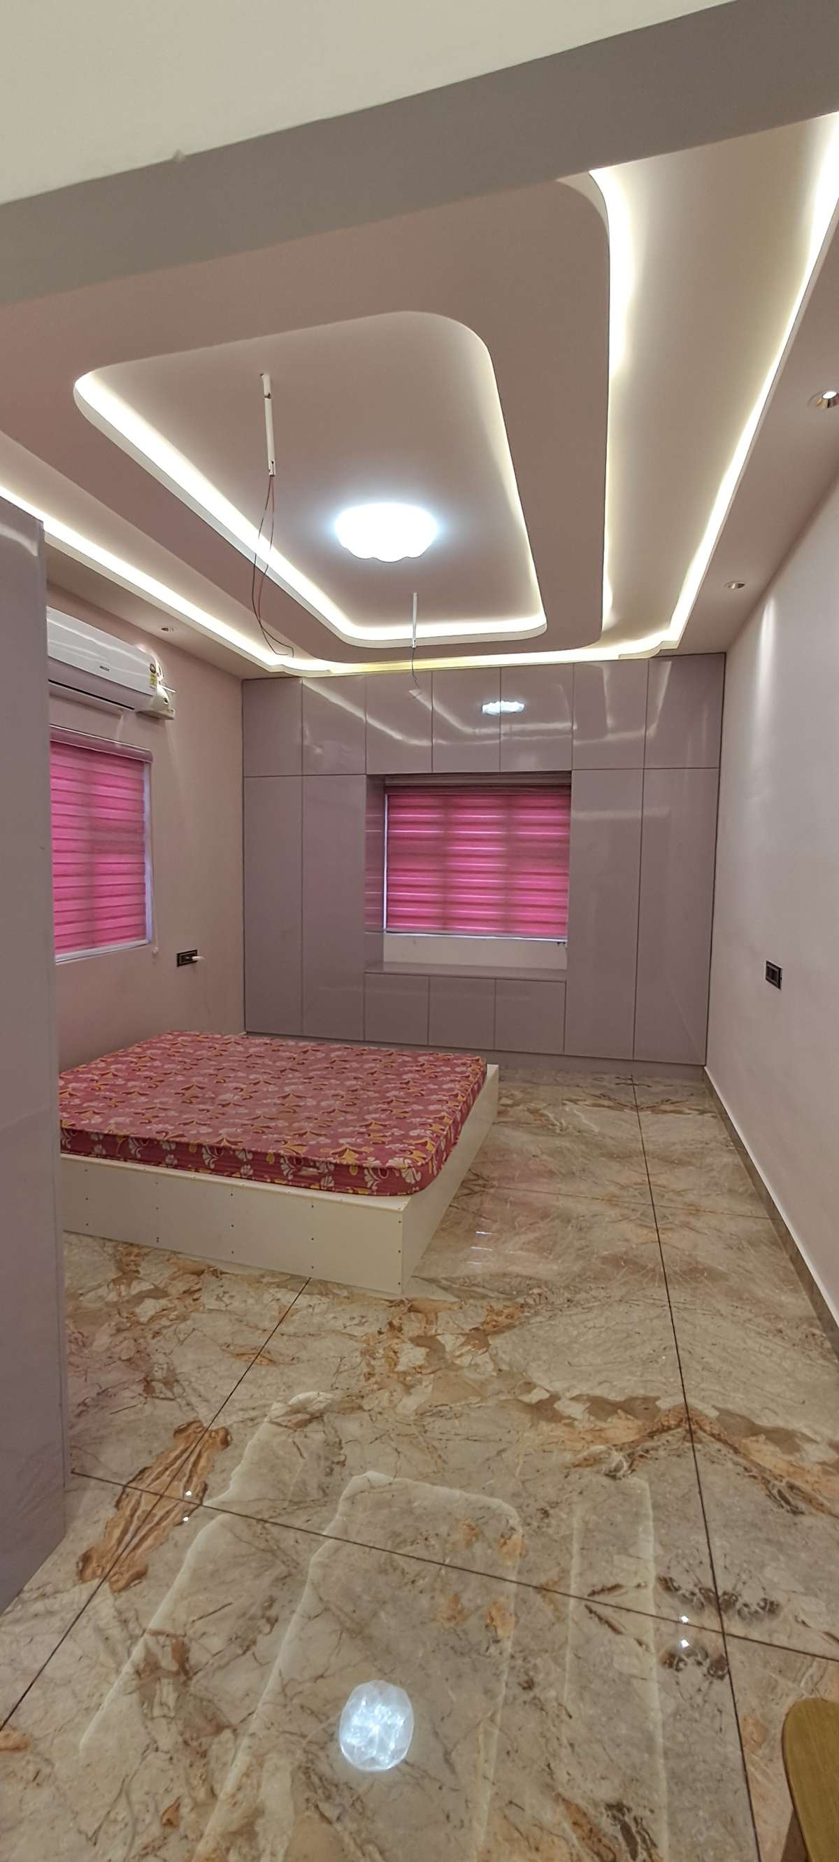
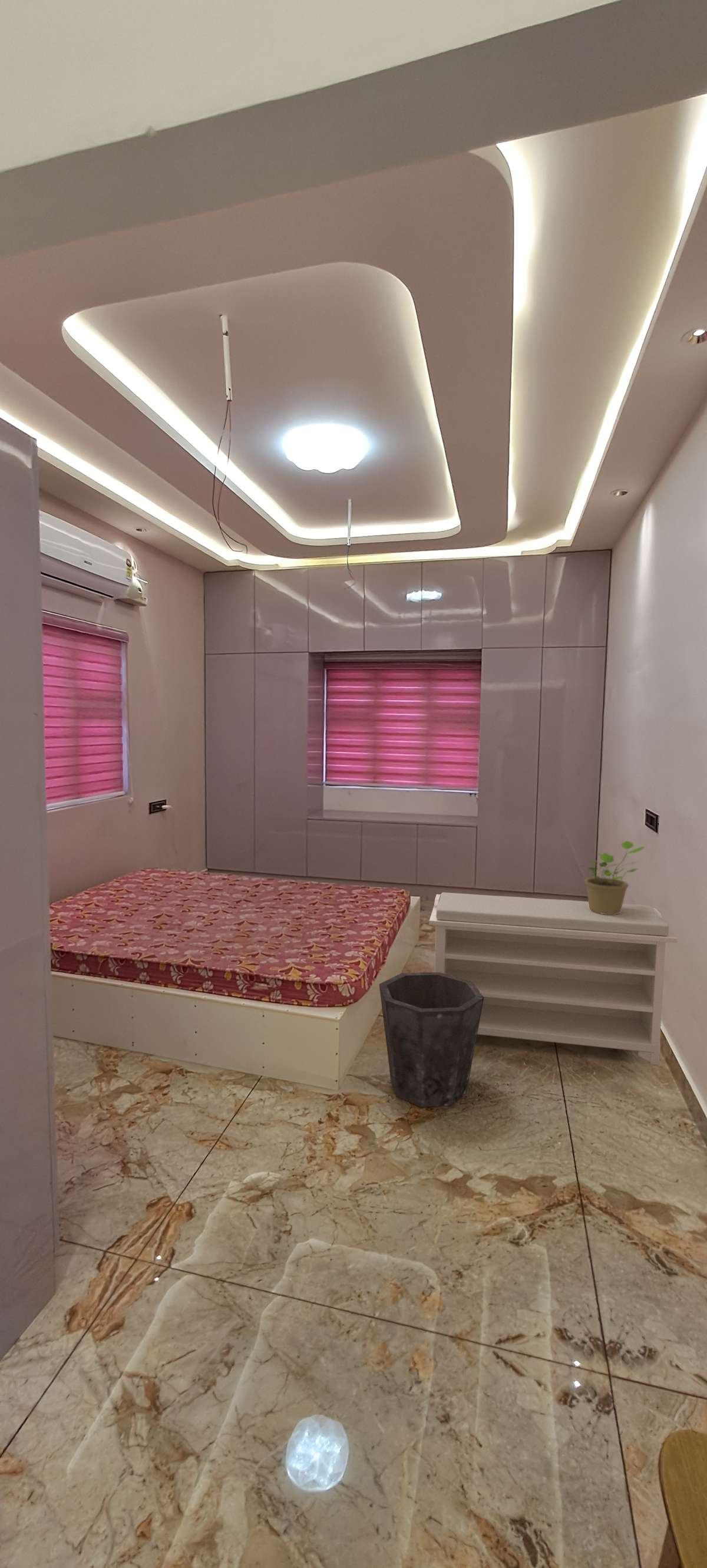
+ waste bin (429, 1038)
+ bench (543, 972)
+ potted plant (607, 878)
